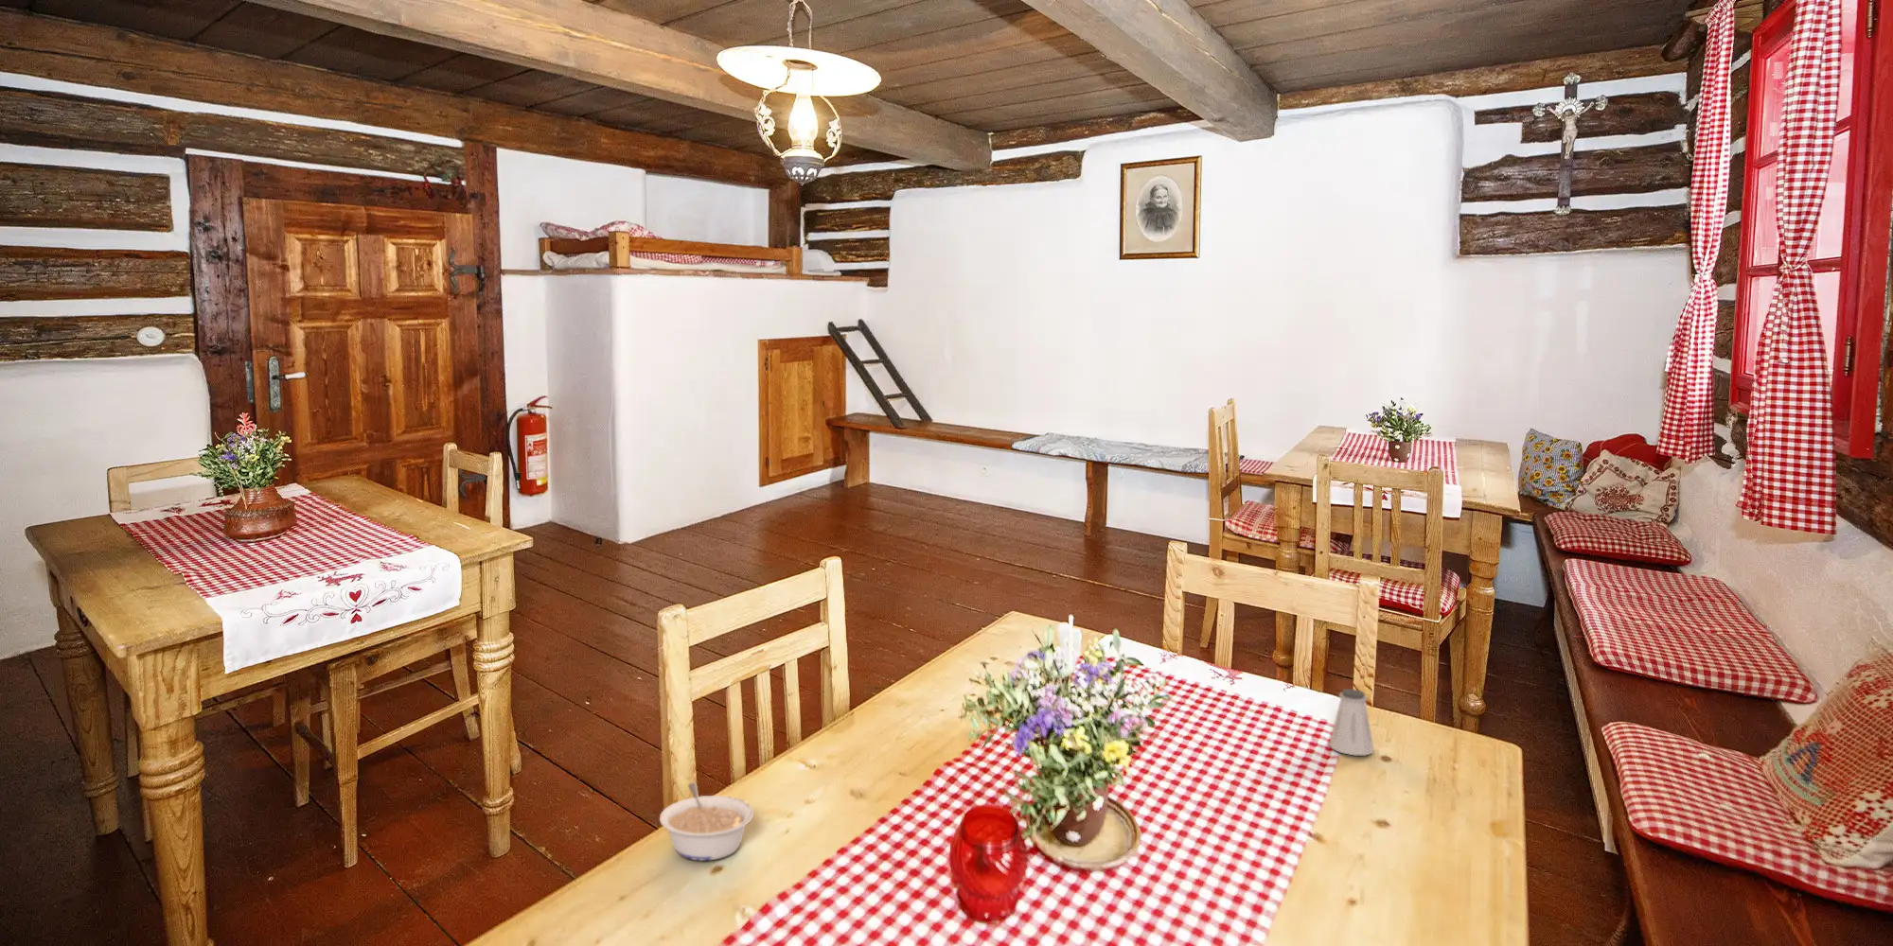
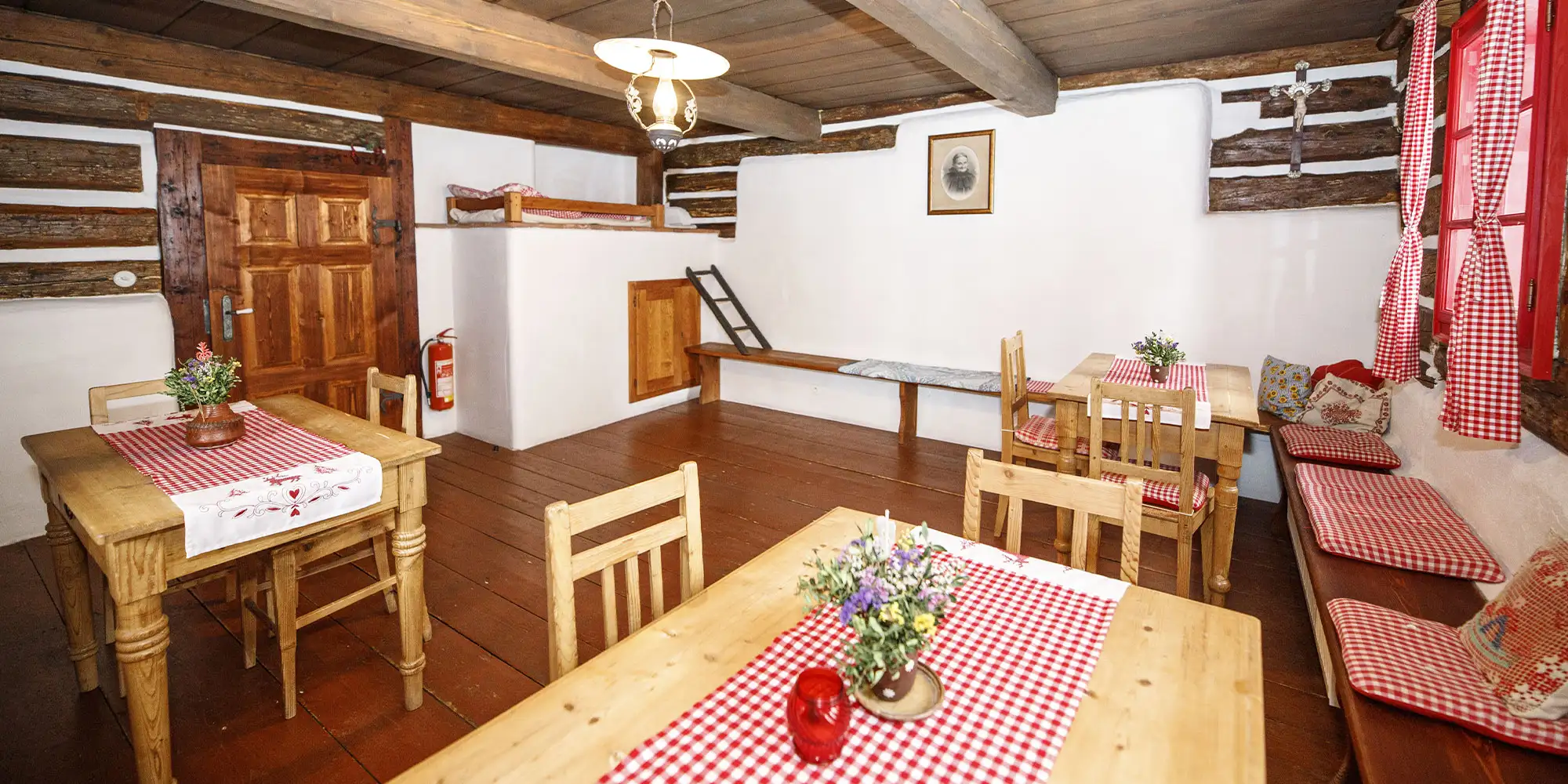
- legume (704, 825)
- saltshaker (1352, 719)
